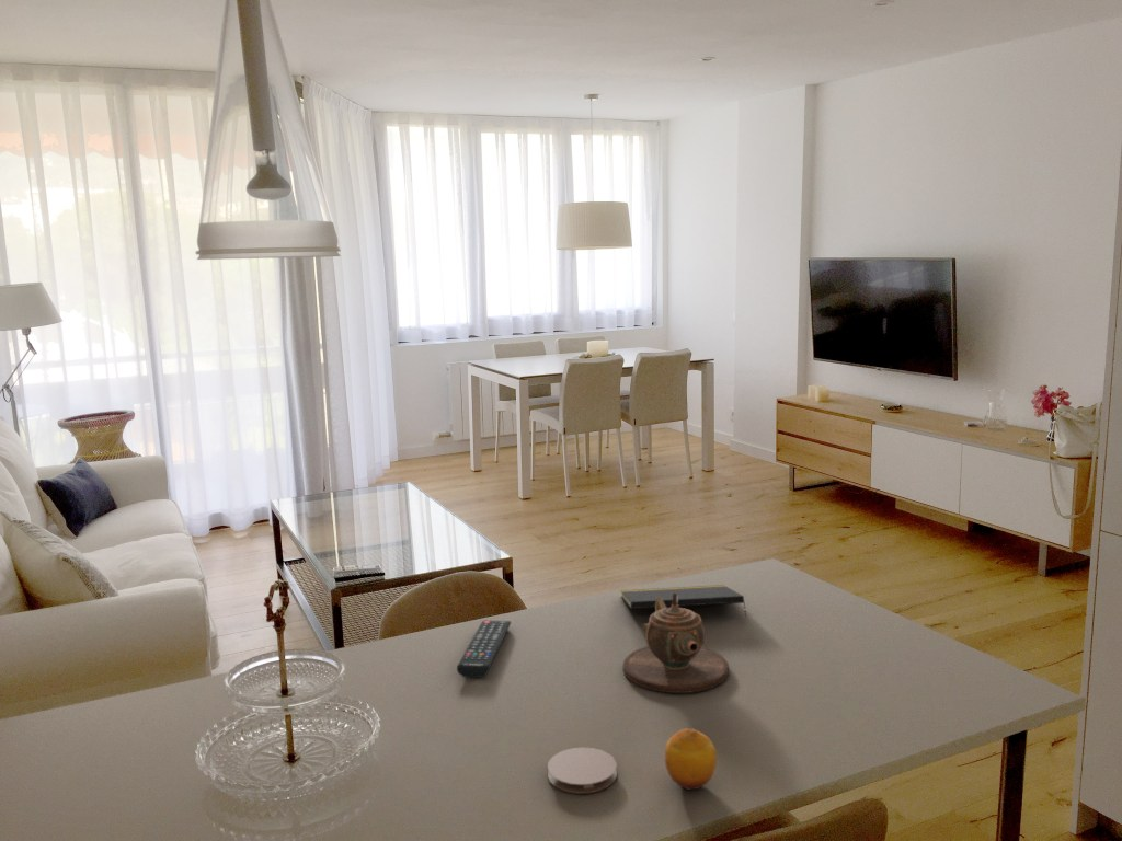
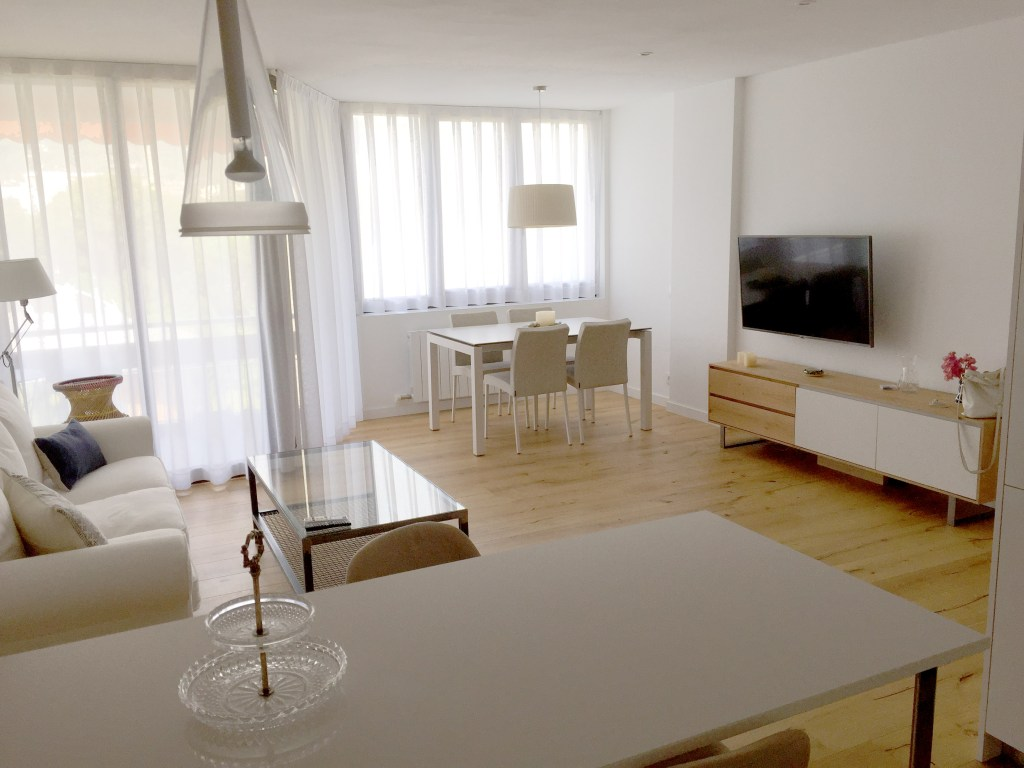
- fruit (690, 758)
- teapot (675, 631)
- remote control (485, 646)
- notepad (679, 596)
- coaster (582, 769)
